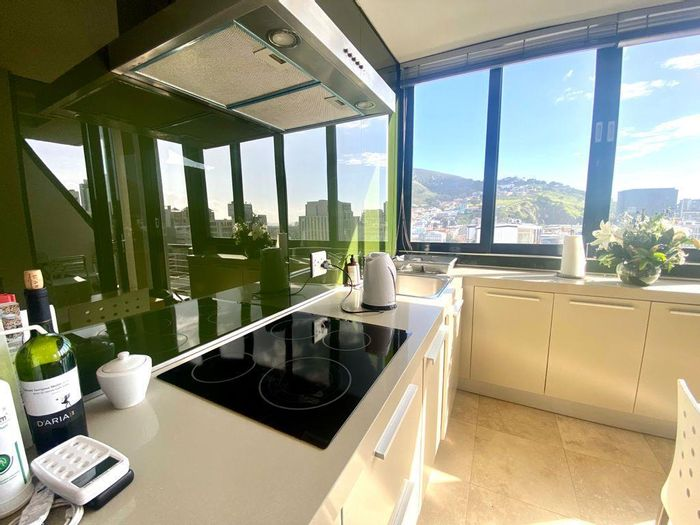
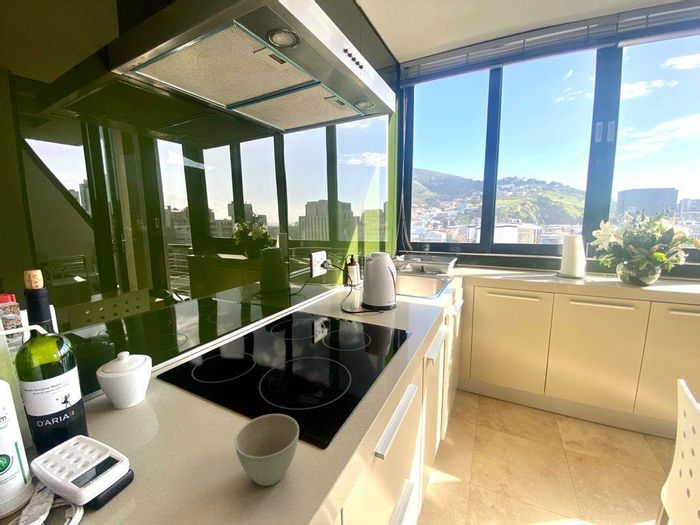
+ flower pot (268, 453)
